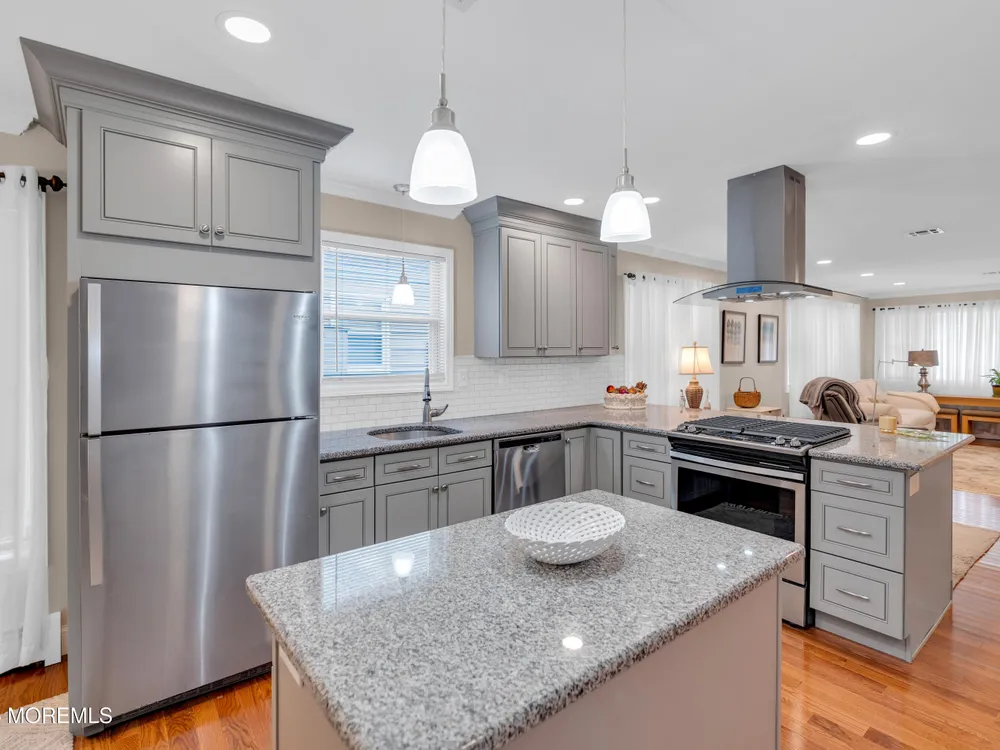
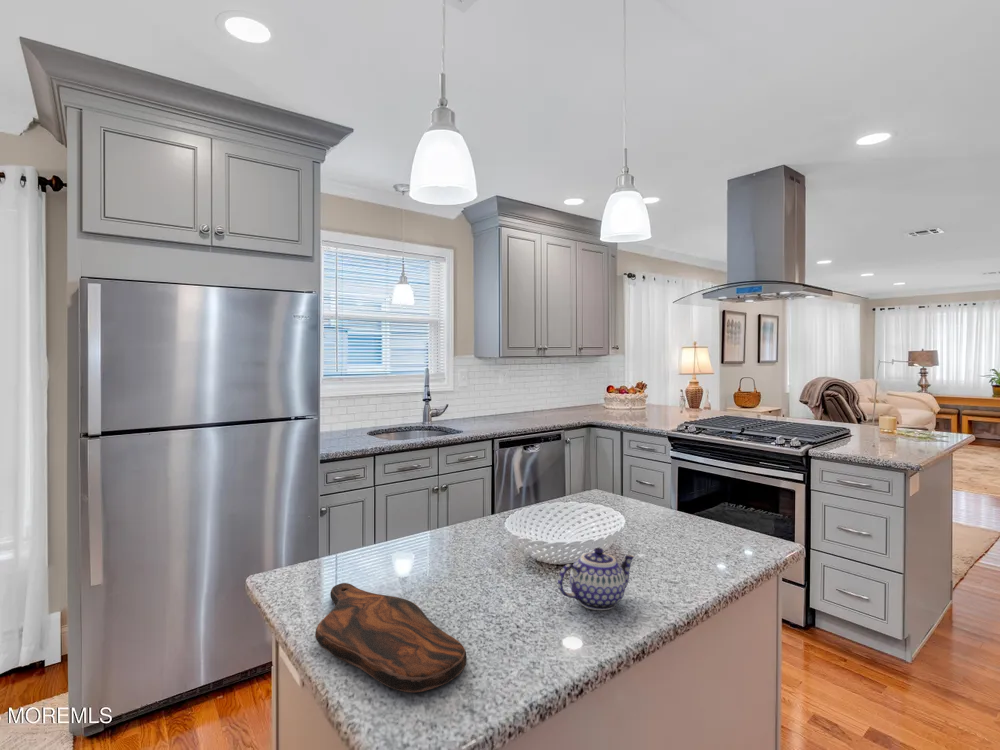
+ teapot (597, 575)
+ cutting board (374, 627)
